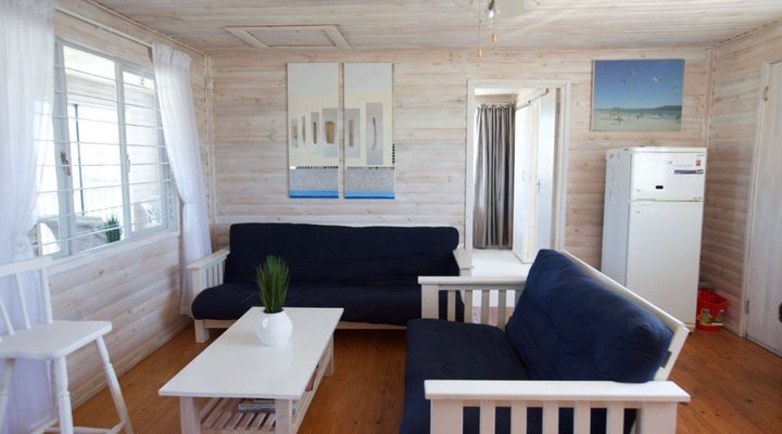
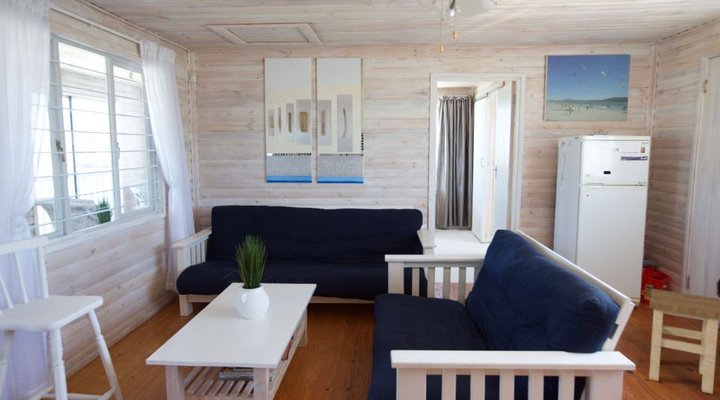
+ stool (682, 336)
